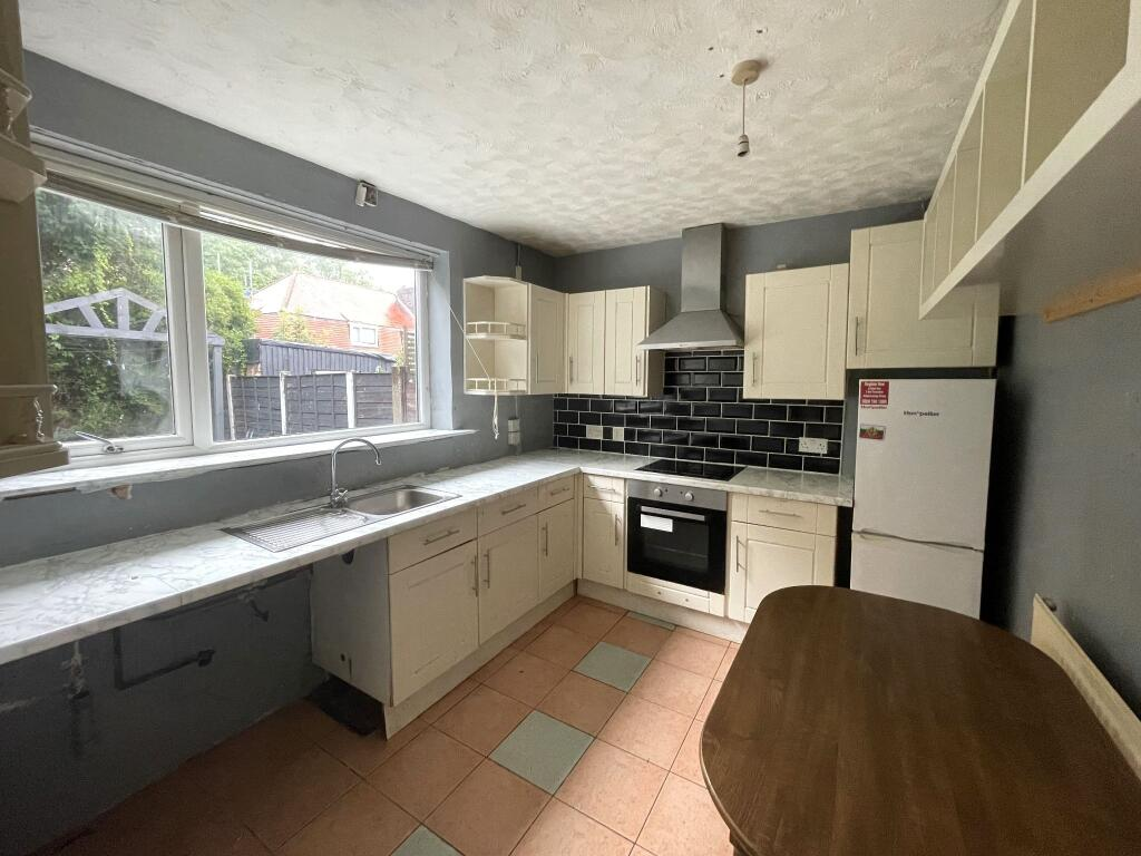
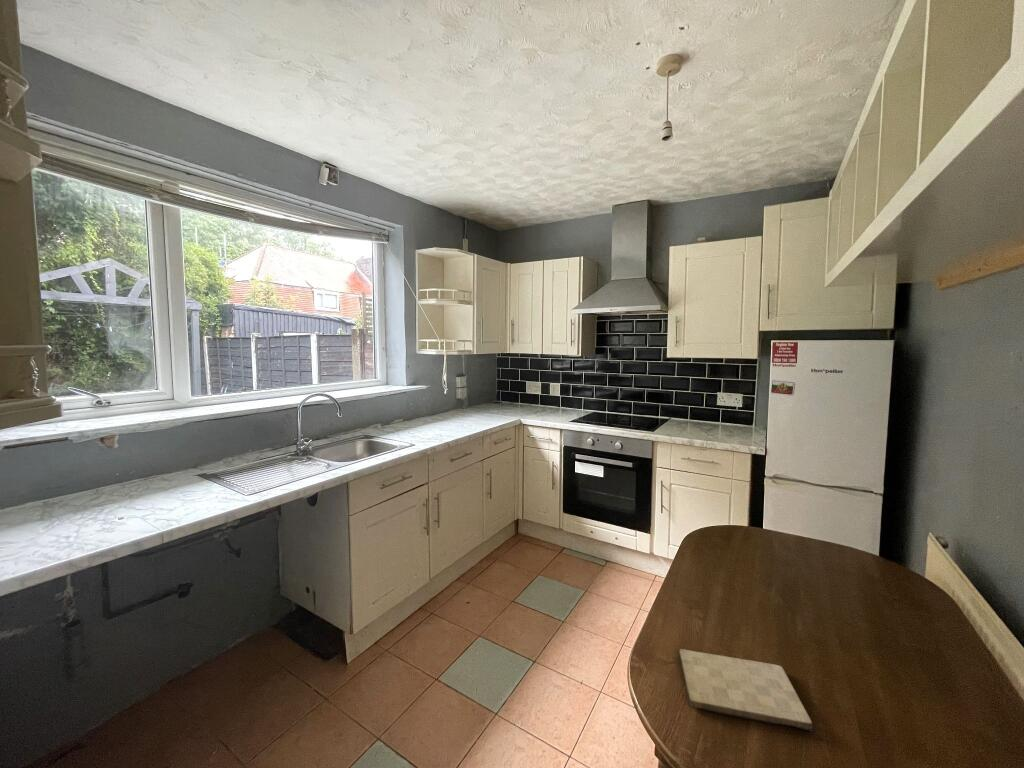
+ cutting board (738, 685)
